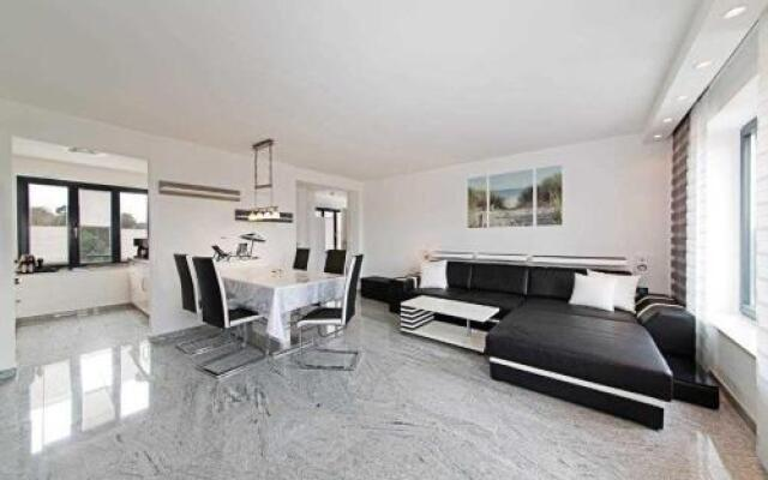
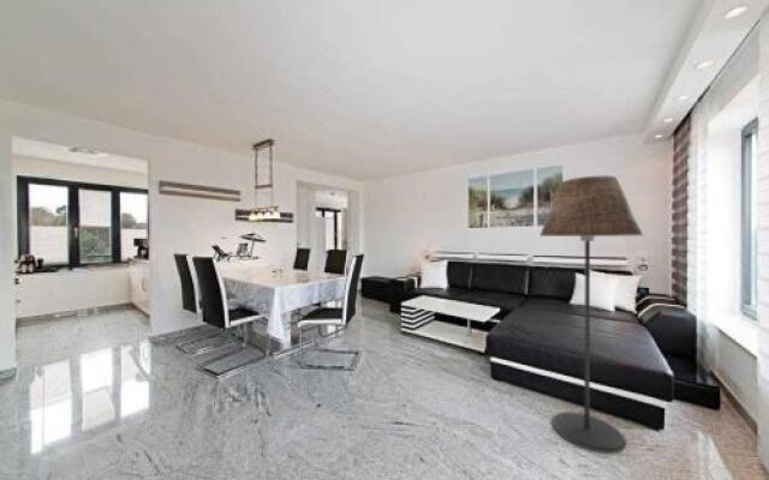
+ floor lamp (586, 306)
